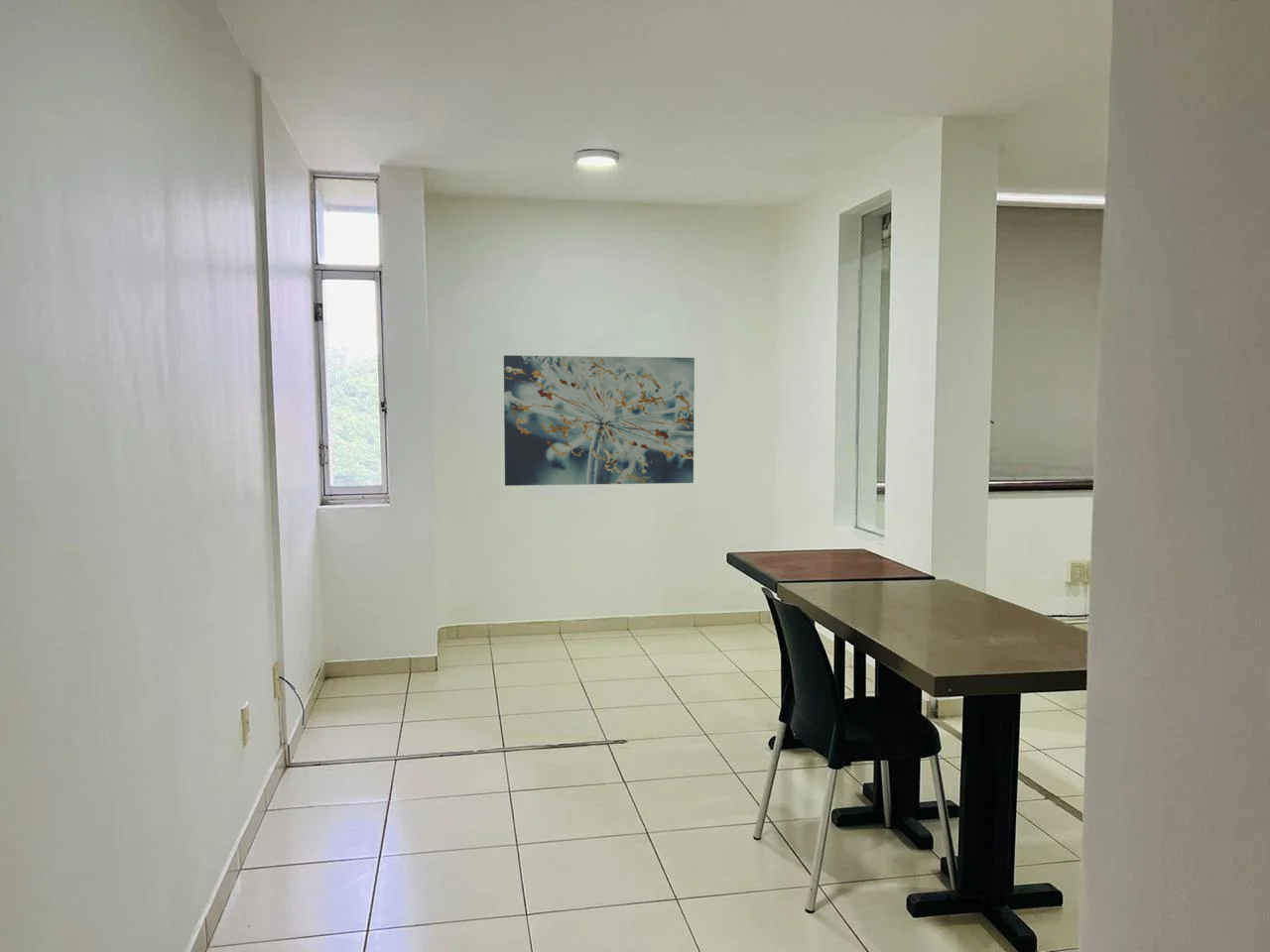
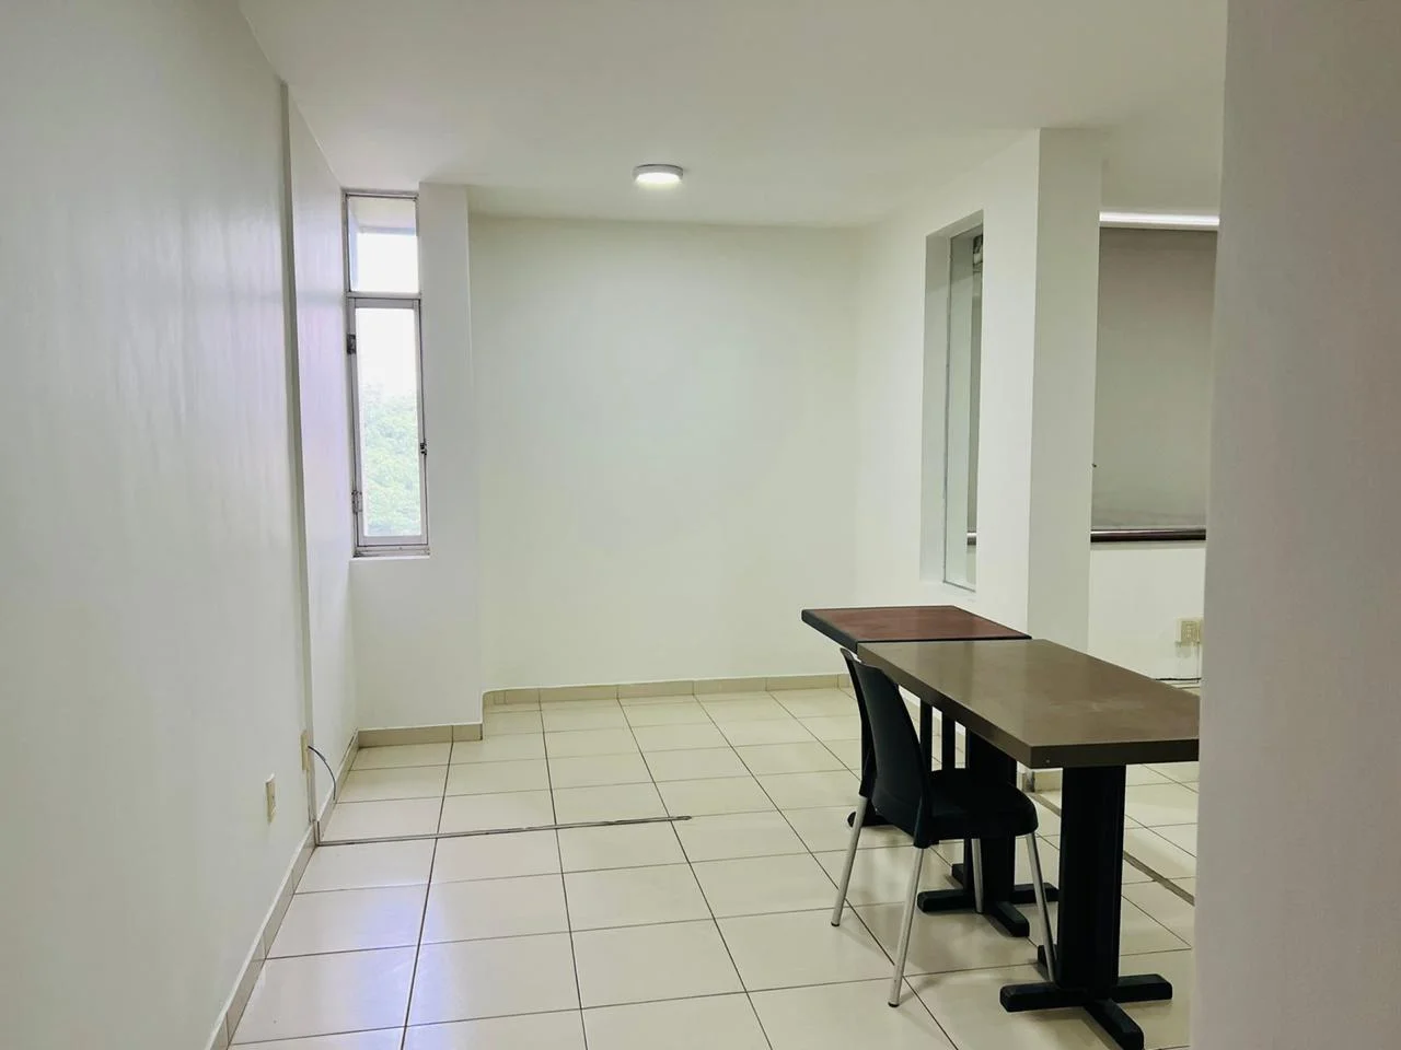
- wall art (600, 420)
